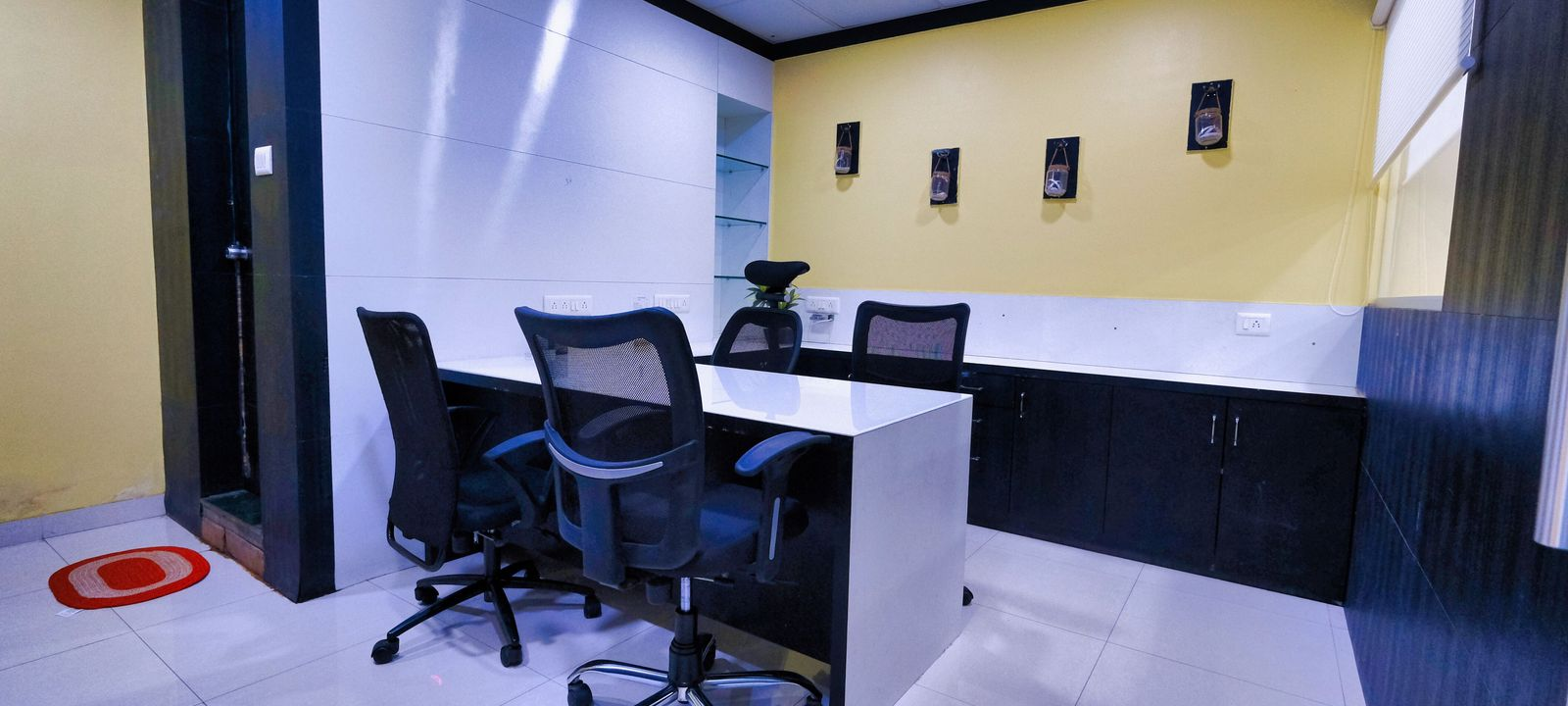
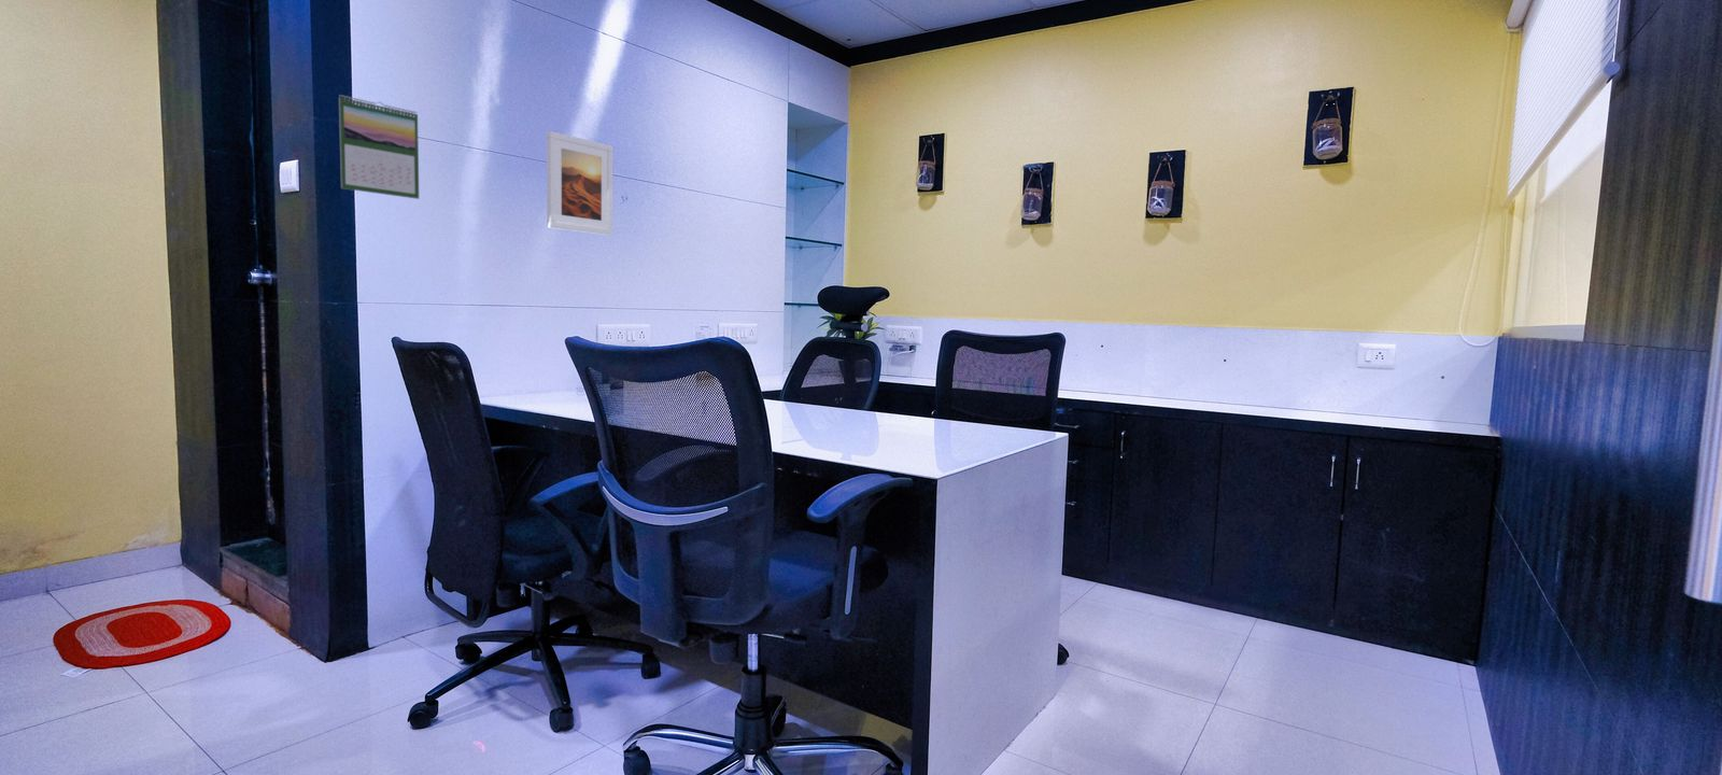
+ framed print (580, 186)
+ calendar (380, 147)
